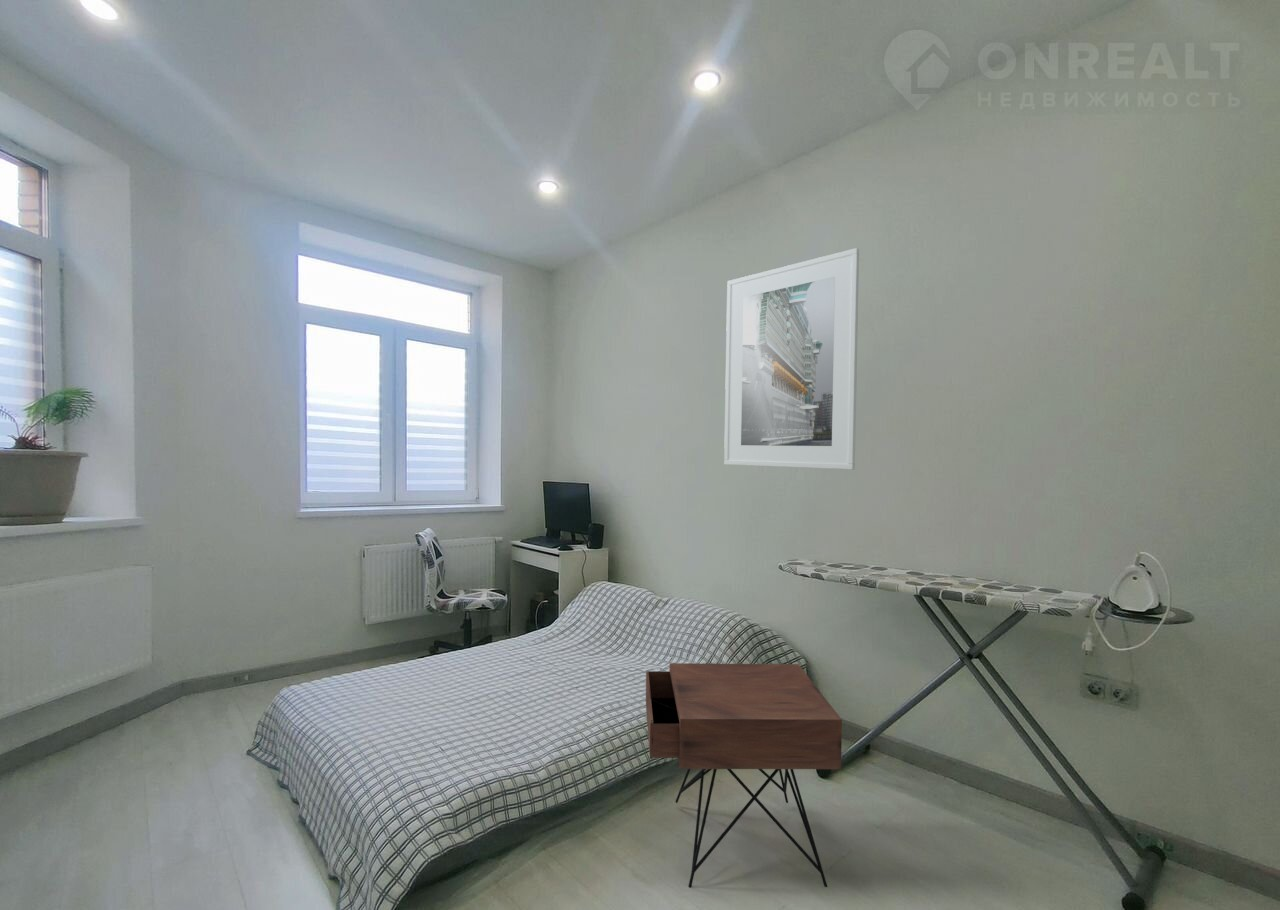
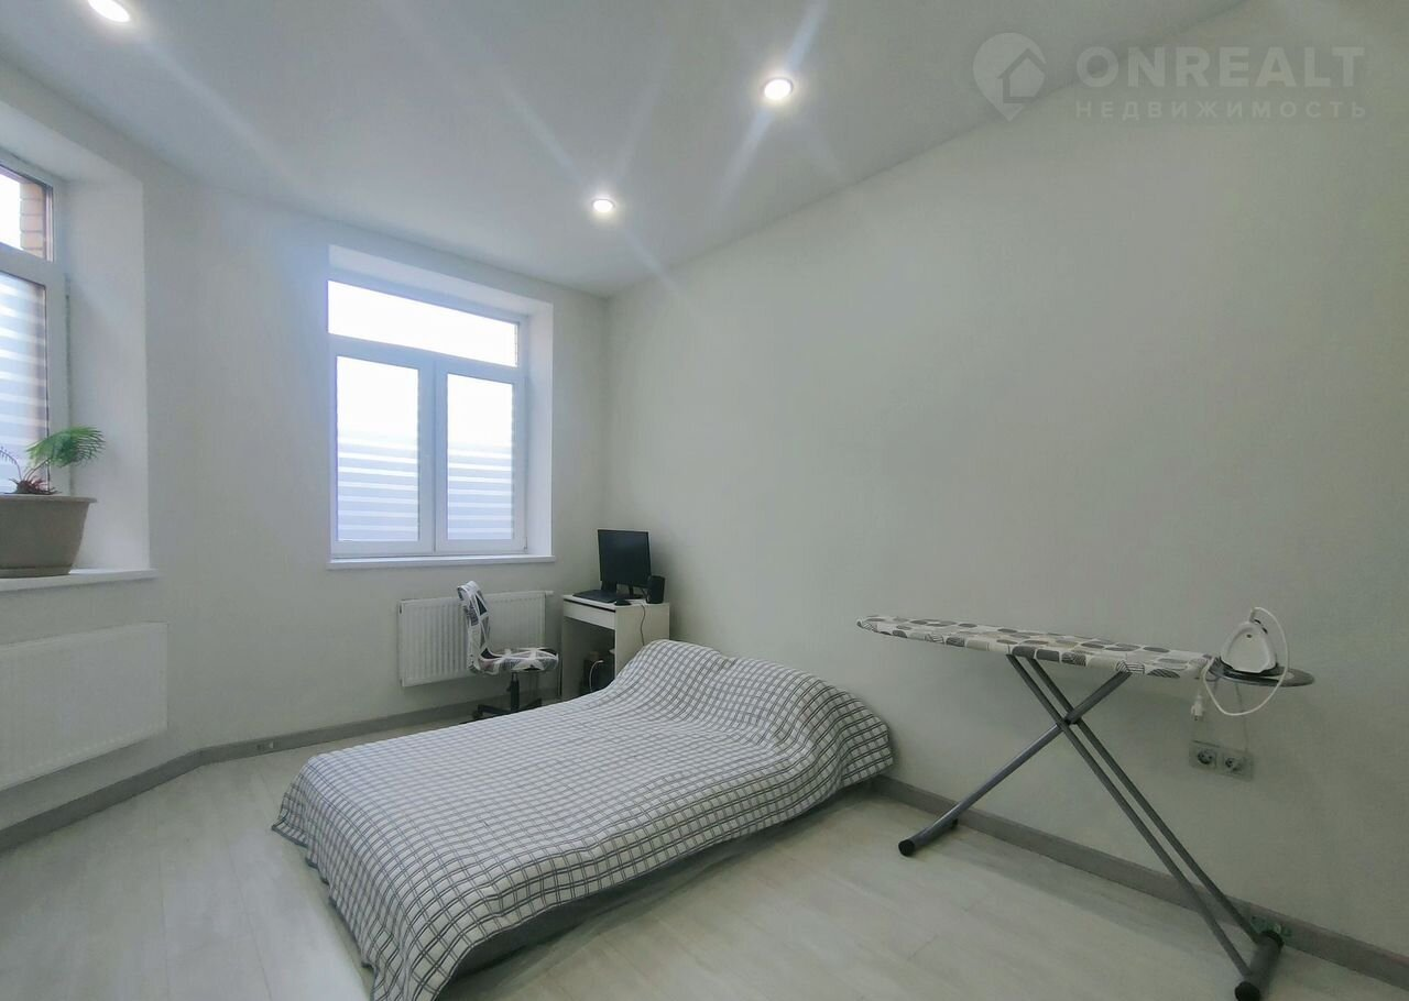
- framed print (785, 366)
- nightstand (731, 765)
